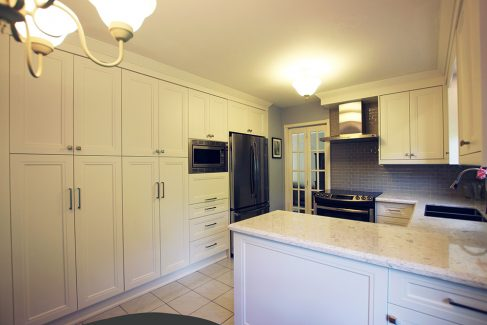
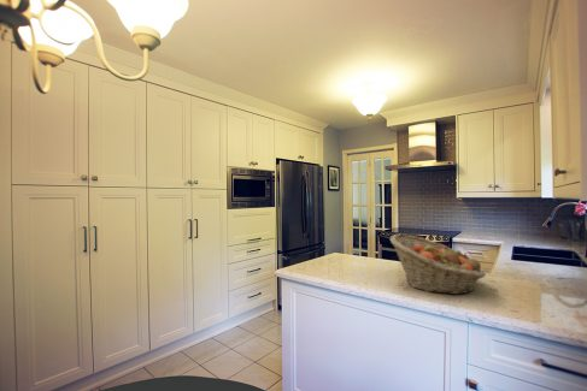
+ fruit basket (434, 260)
